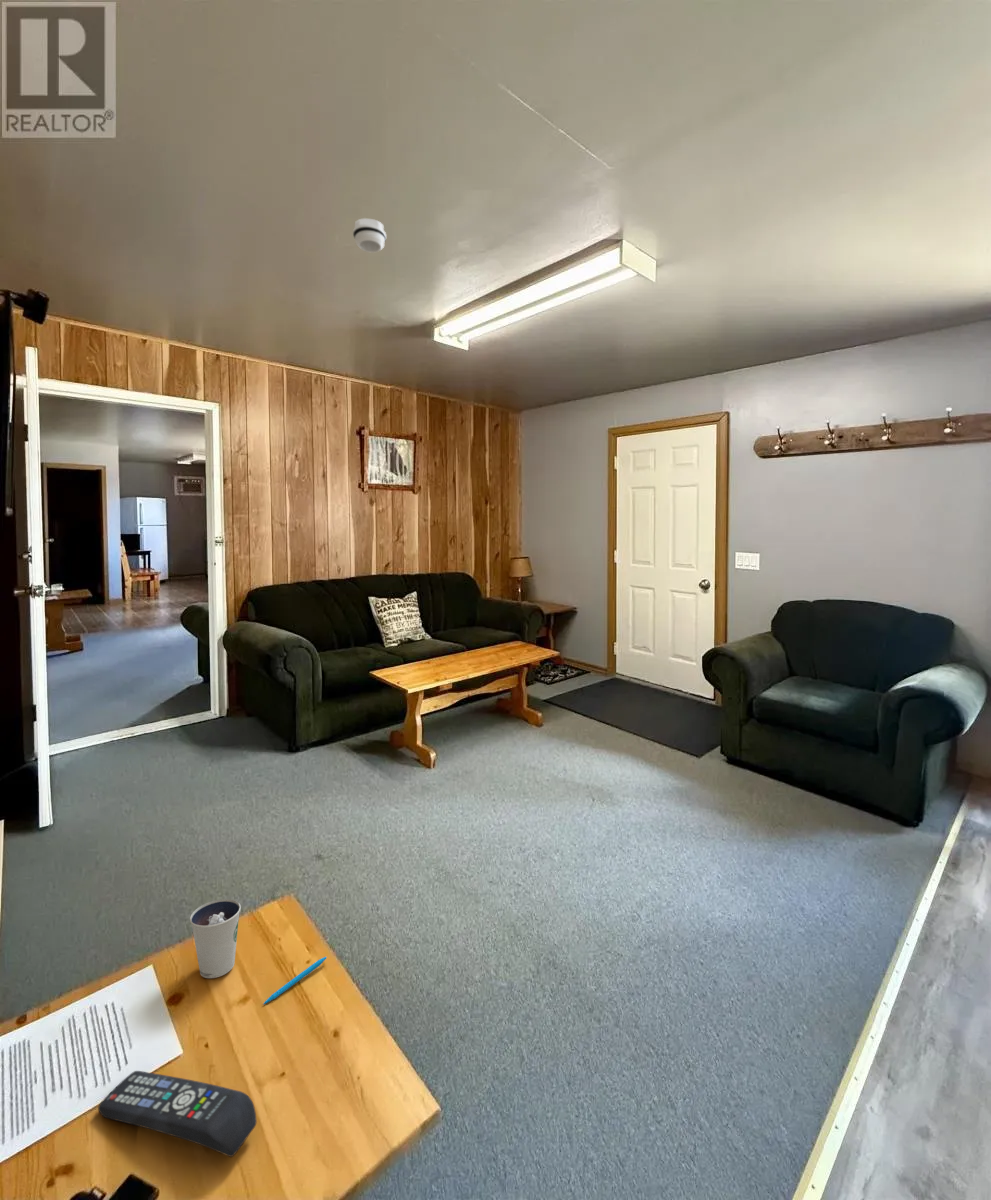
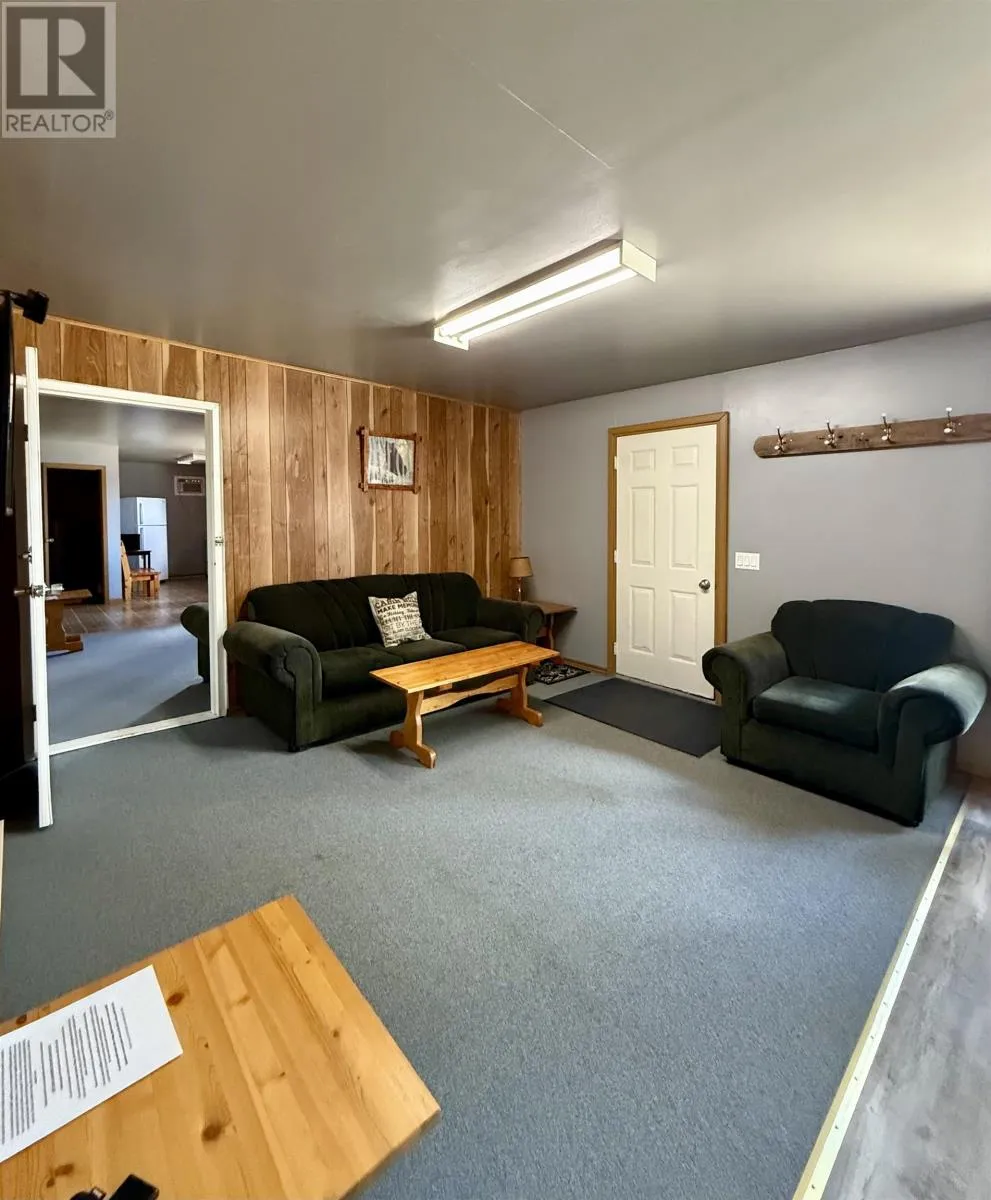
- pen (296, 979)
- remote control (178, 1107)
- dixie cup (216, 940)
- smoke detector (369, 236)
